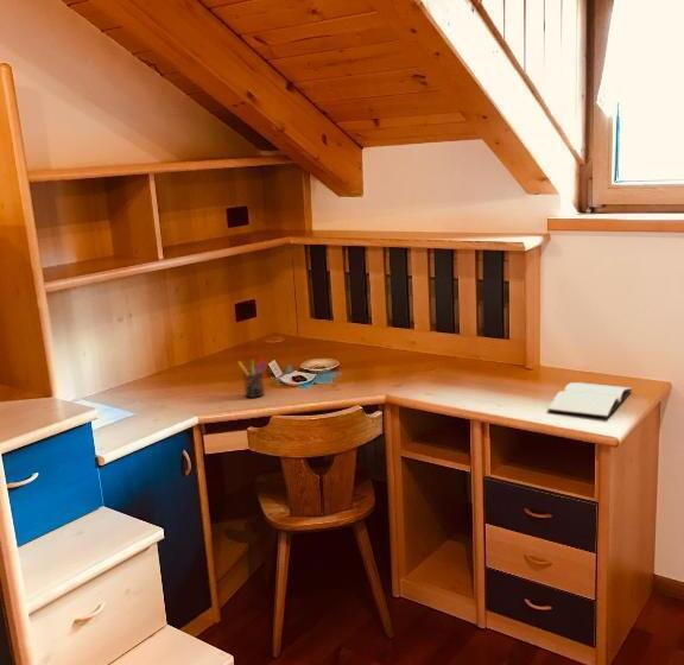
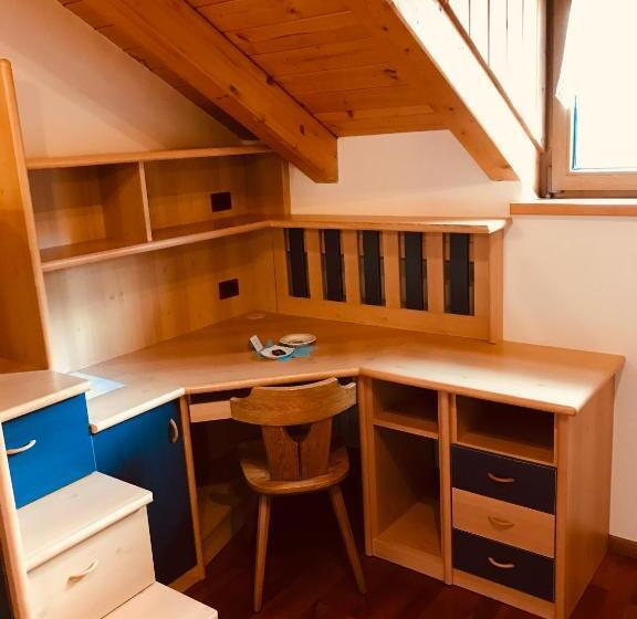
- book (590, 395)
- pen holder (254, 375)
